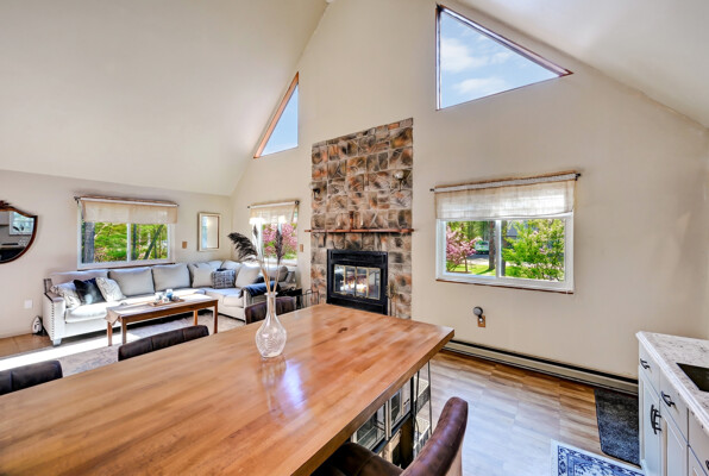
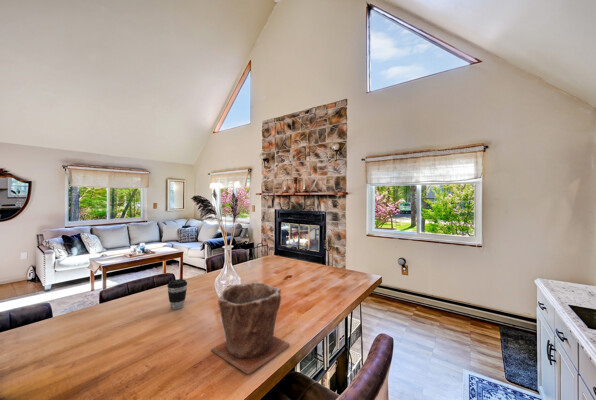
+ plant pot (251, 318)
+ coffee cup (177, 294)
